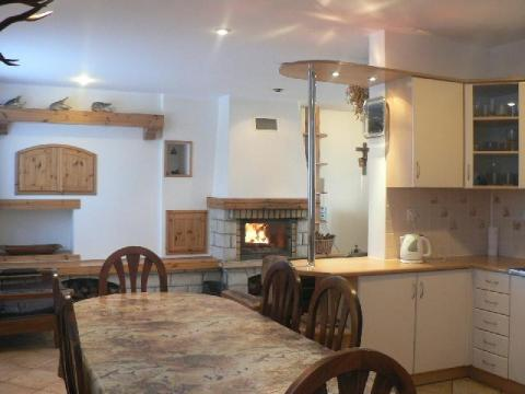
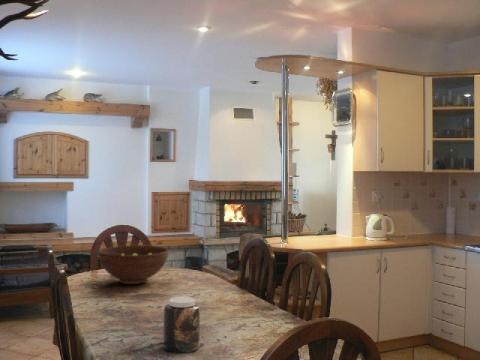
+ jar (181, 323)
+ fruit bowl (133, 266)
